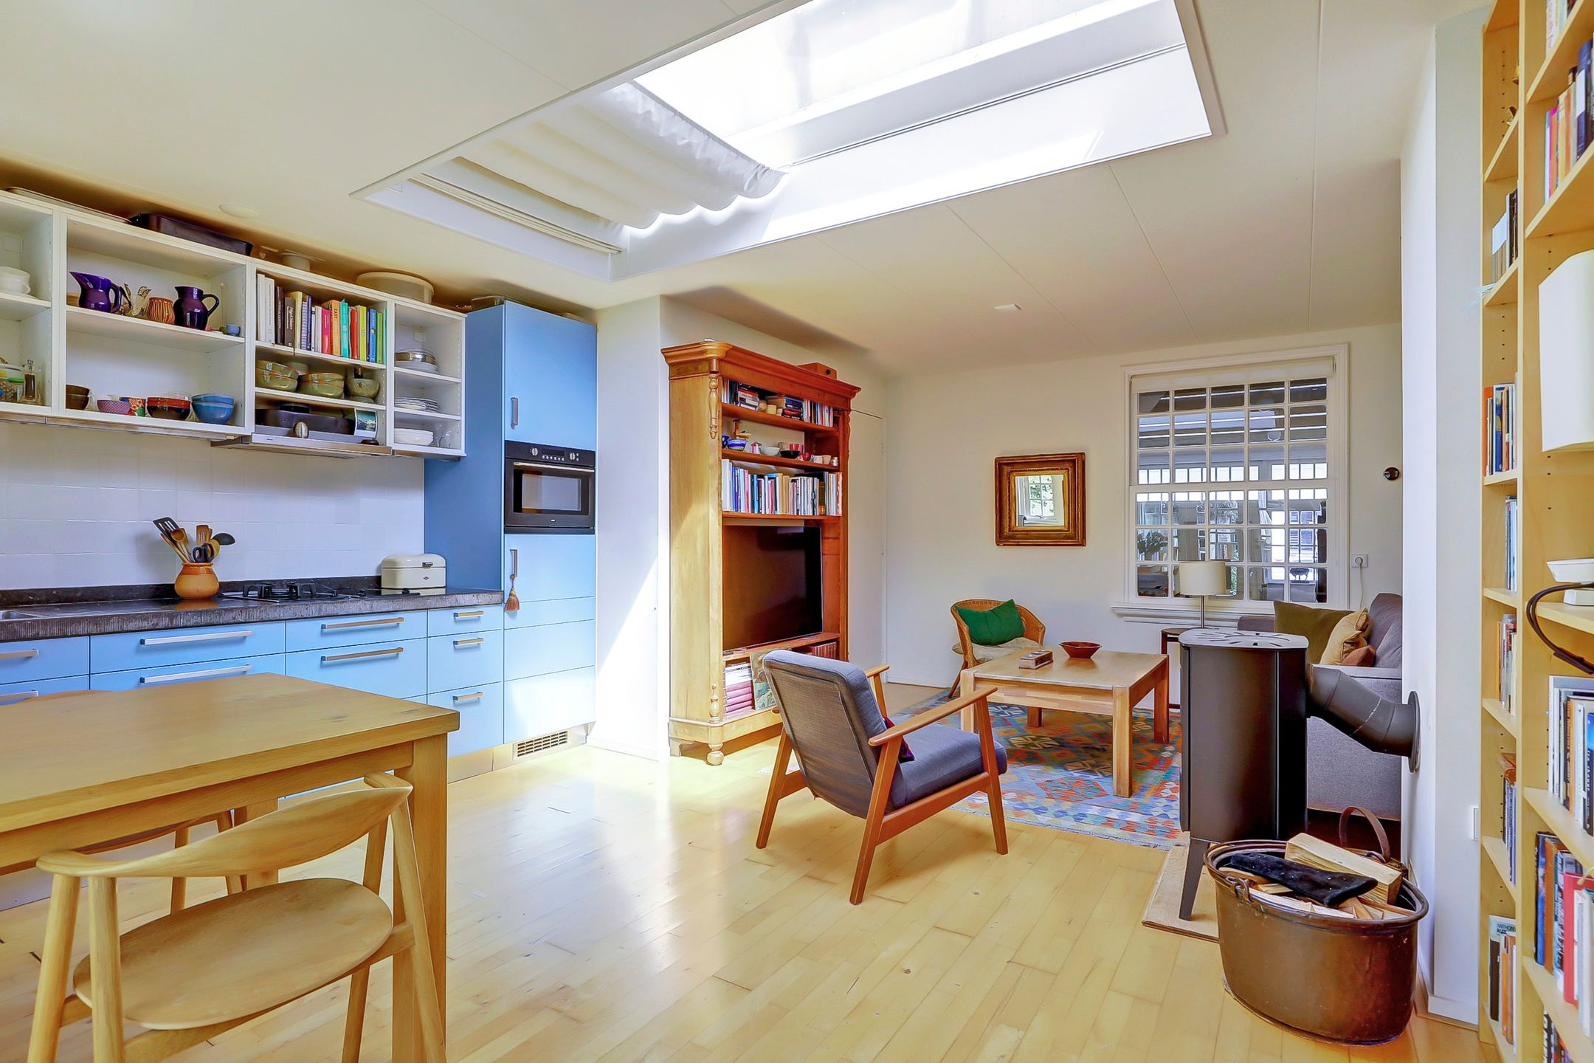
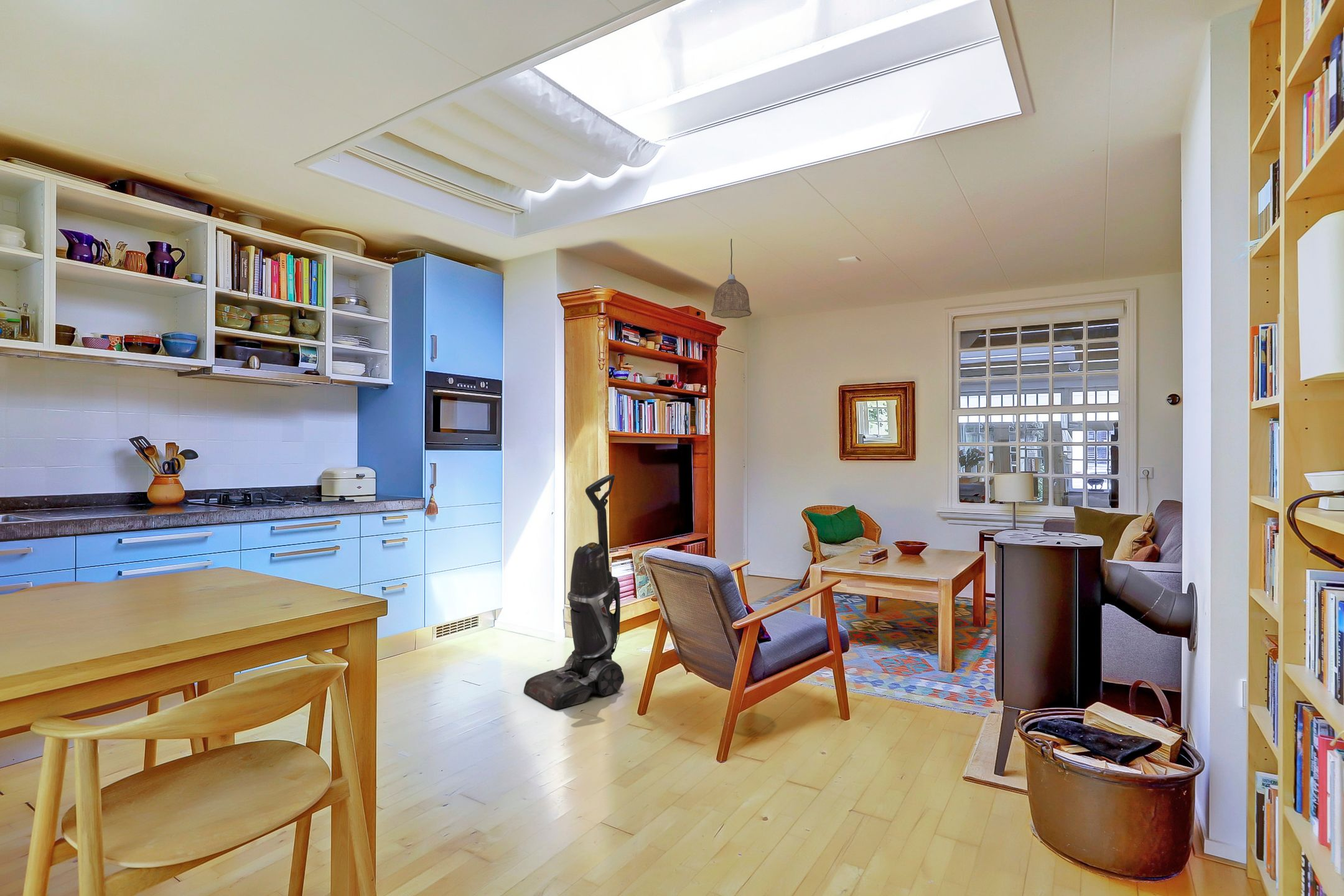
+ pendant lamp (731, 276)
+ vacuum cleaner (579, 582)
